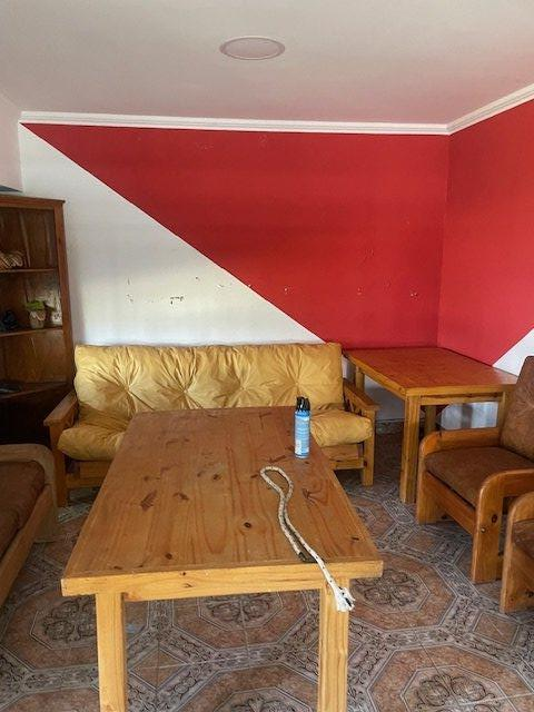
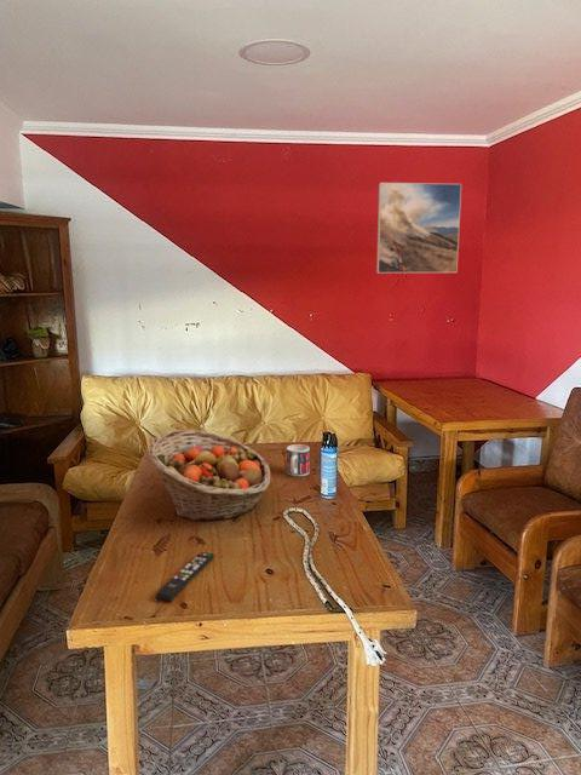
+ fruit basket (211, 470)
+ mug (298, 460)
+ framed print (419, 228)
+ remote control (186, 574)
